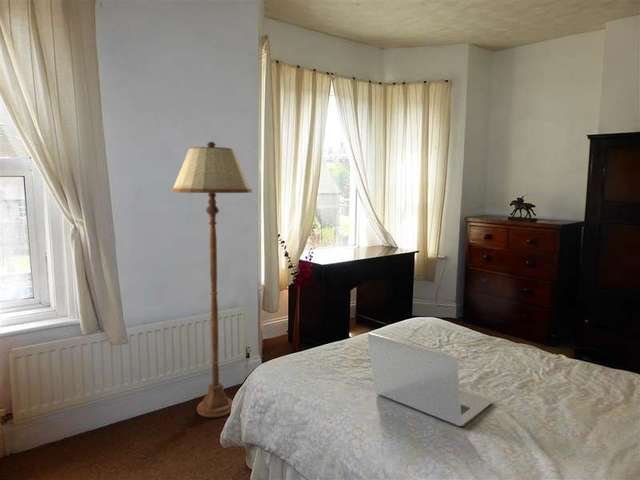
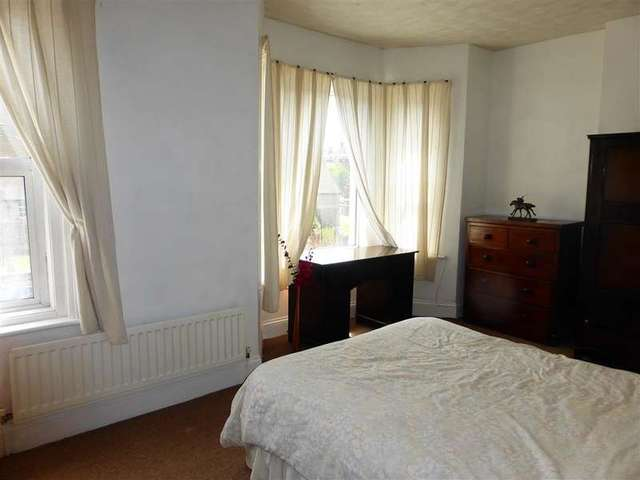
- floor lamp (214, 279)
- laptop (430, 367)
